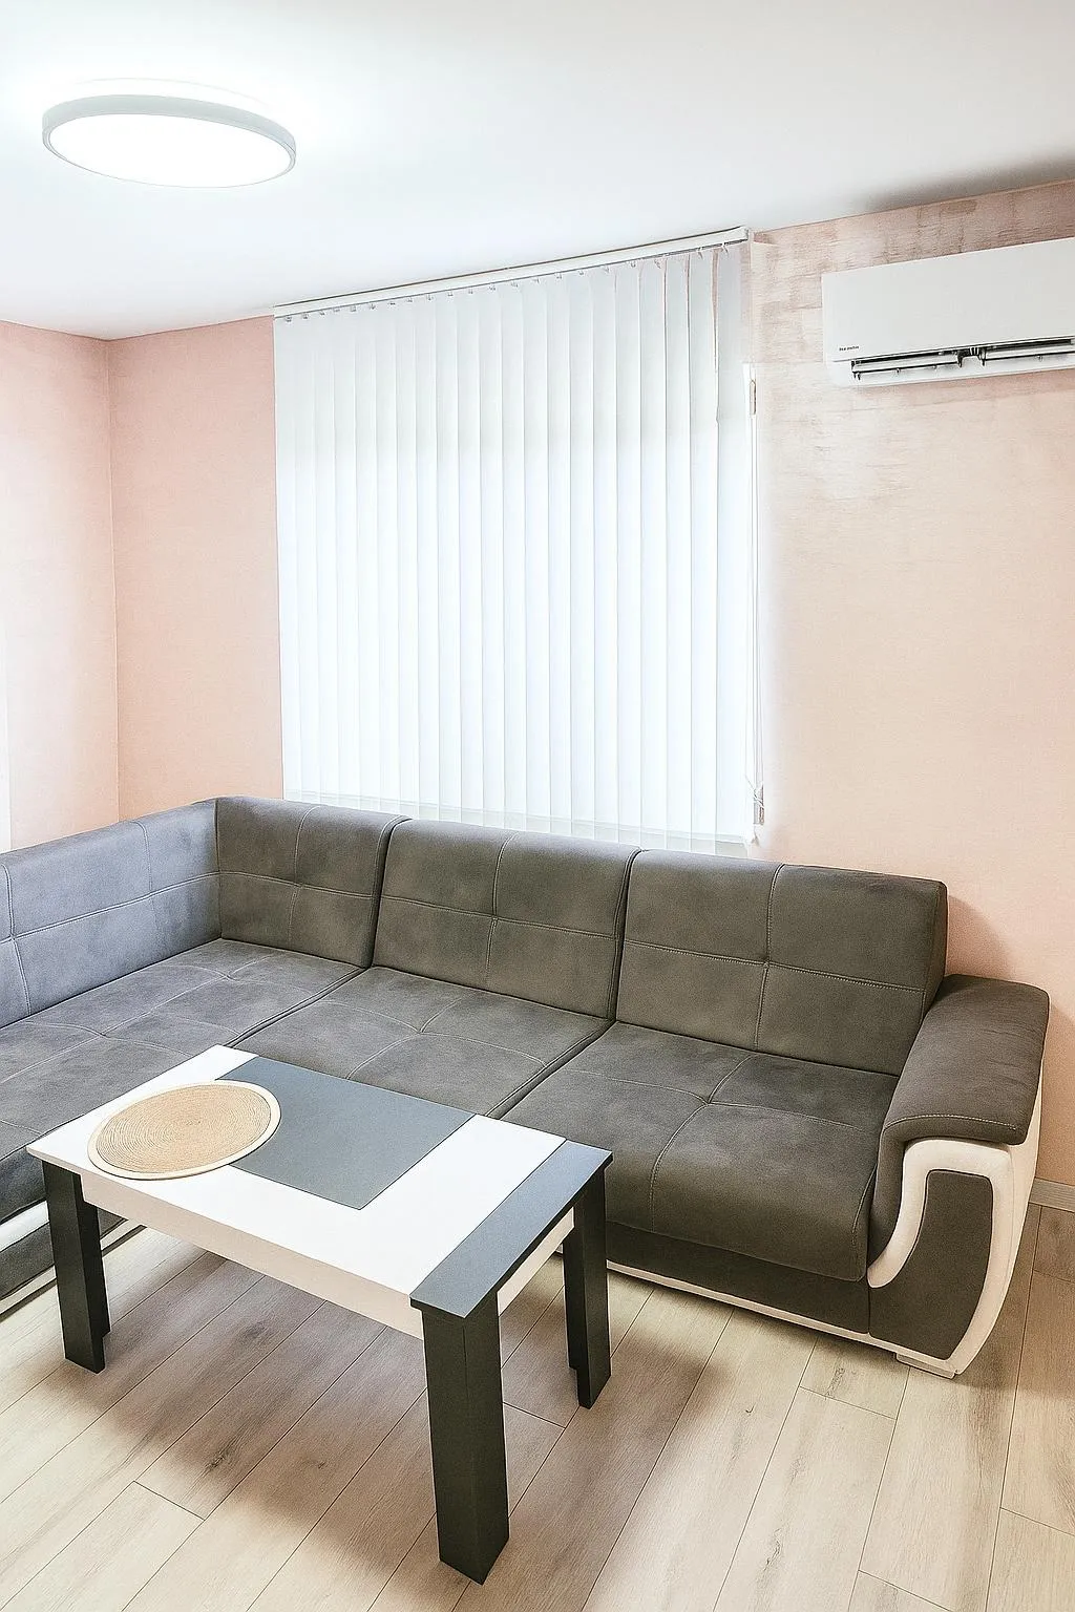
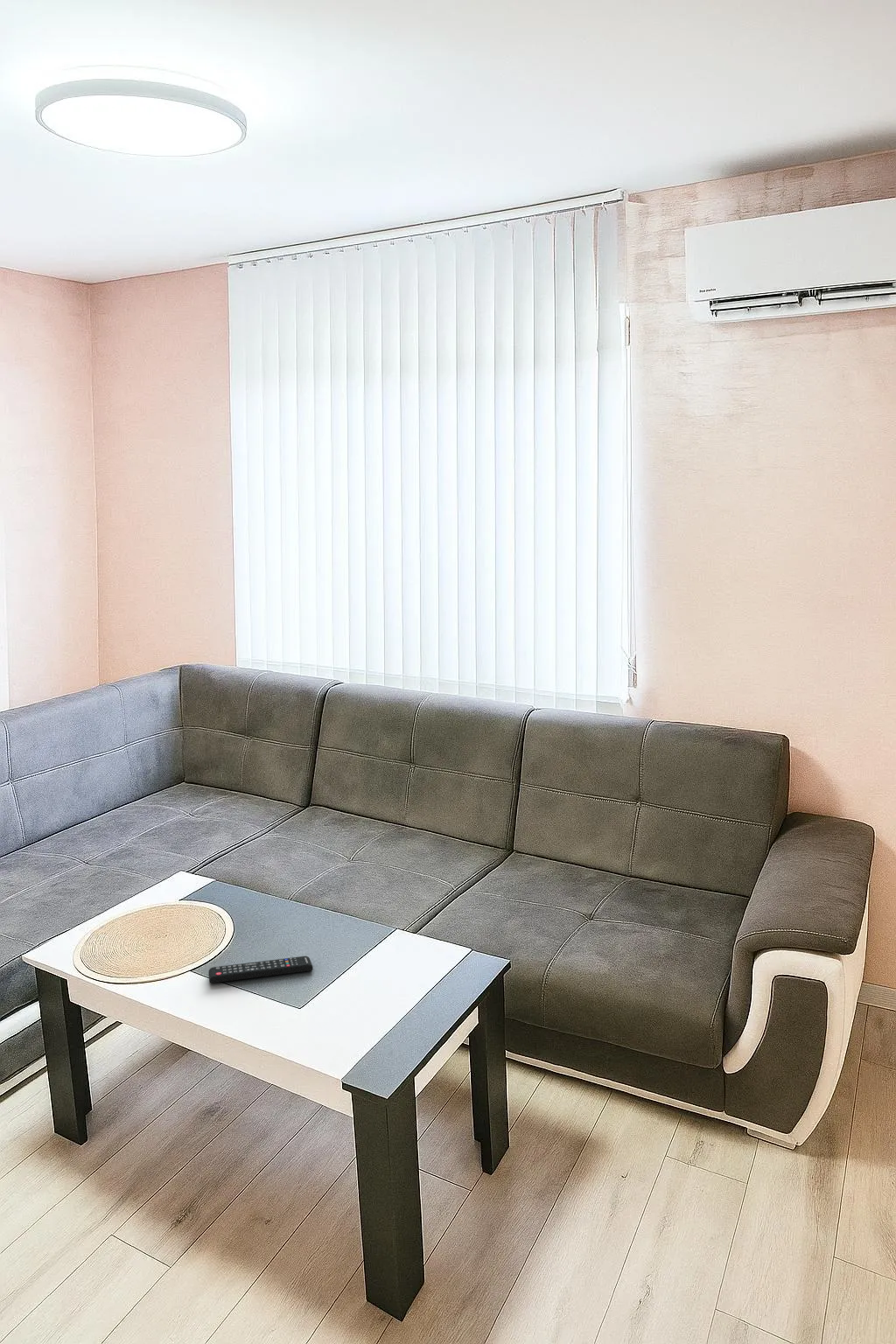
+ remote control (261, 970)
